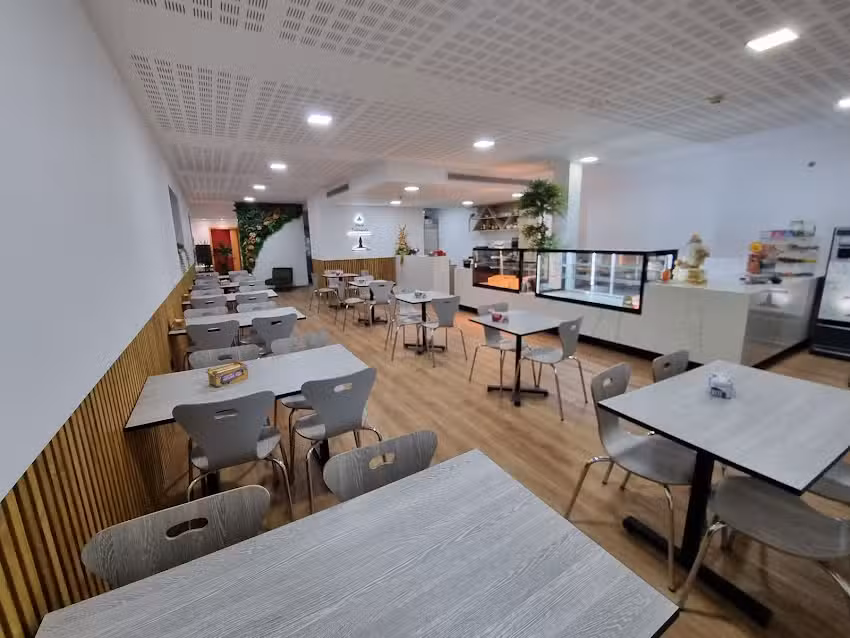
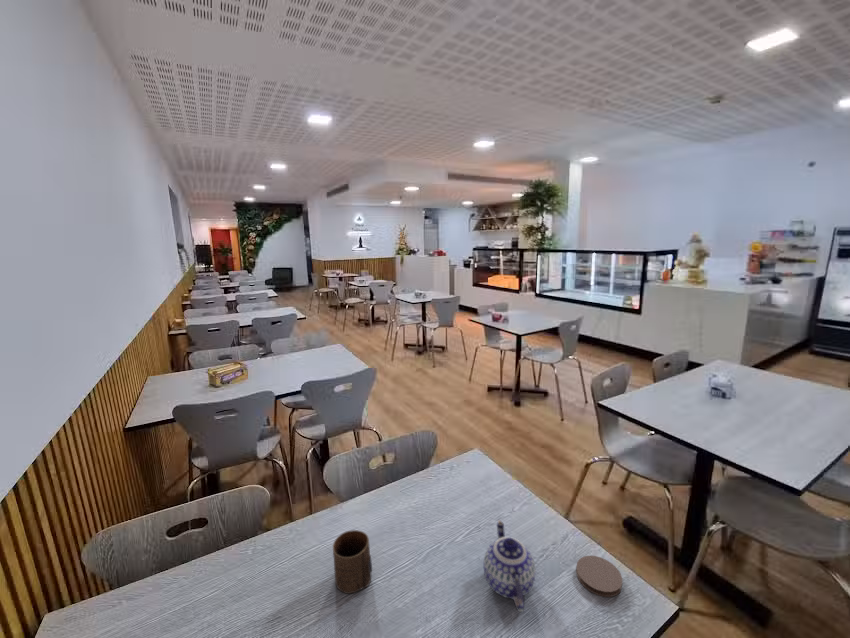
+ teapot (509, 561)
+ cup (353, 561)
+ coaster (598, 575)
